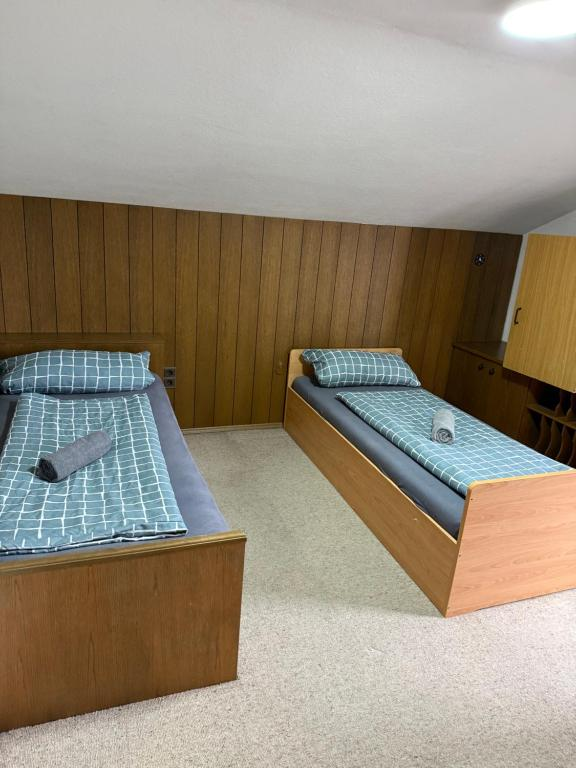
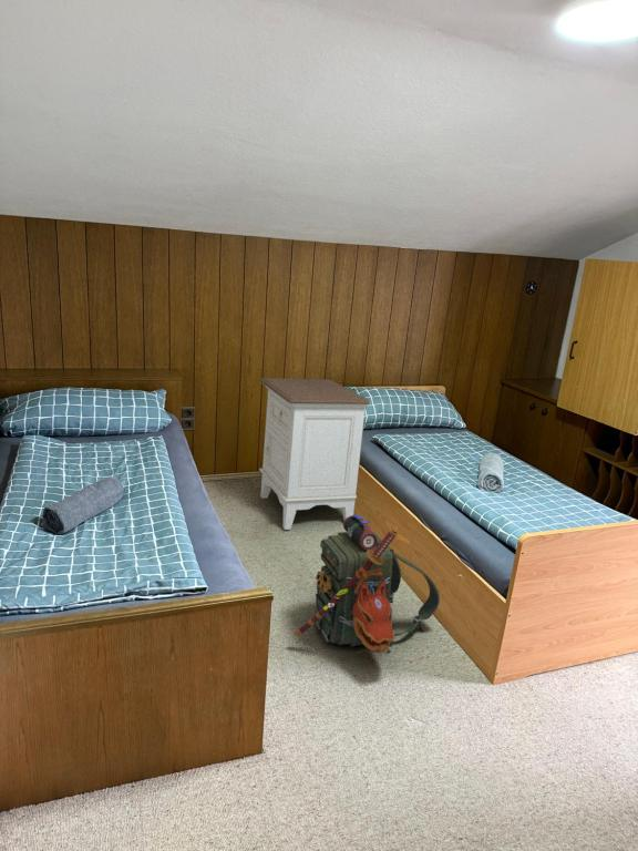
+ backpack (372, 577)
+ nightstand (306, 450)
